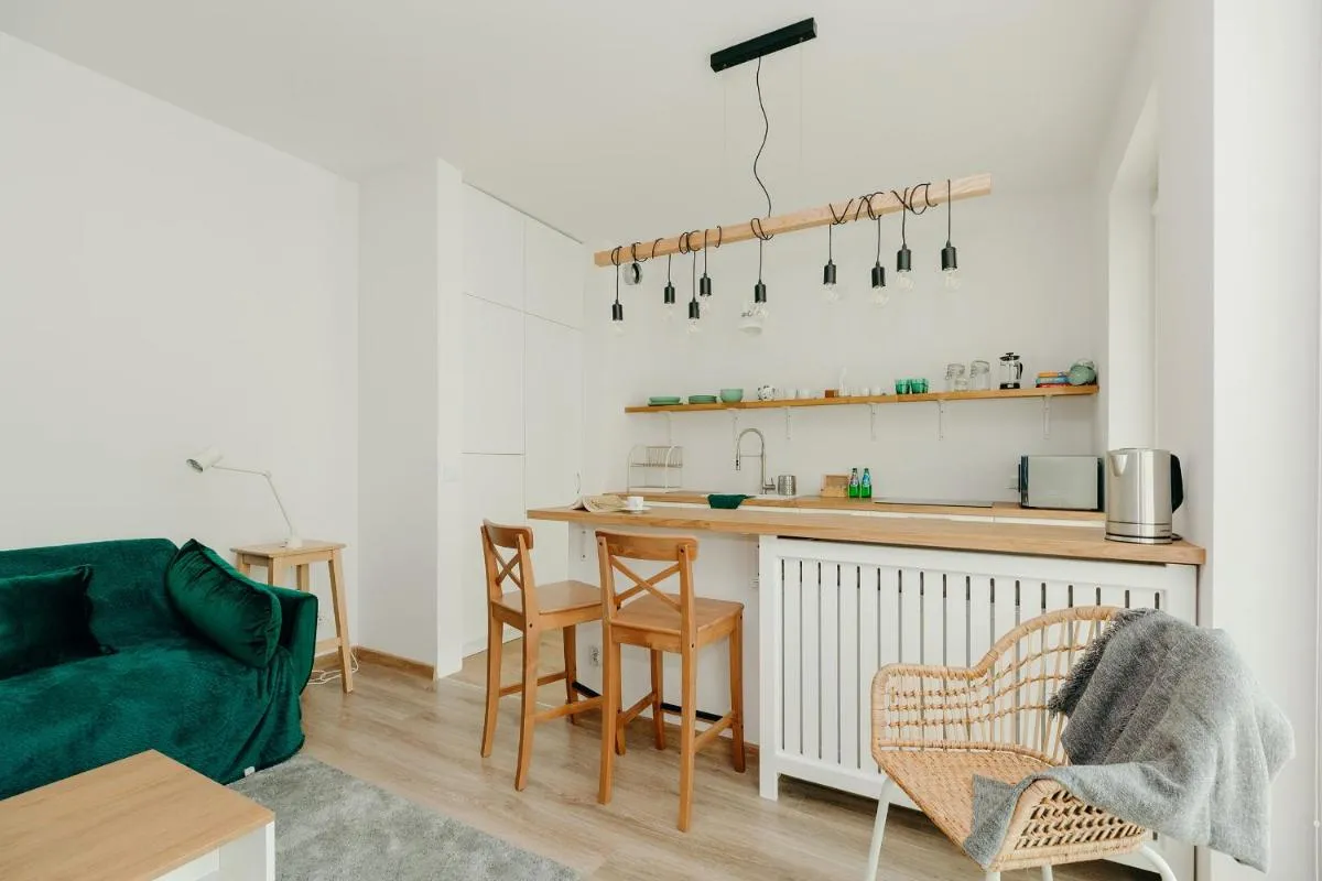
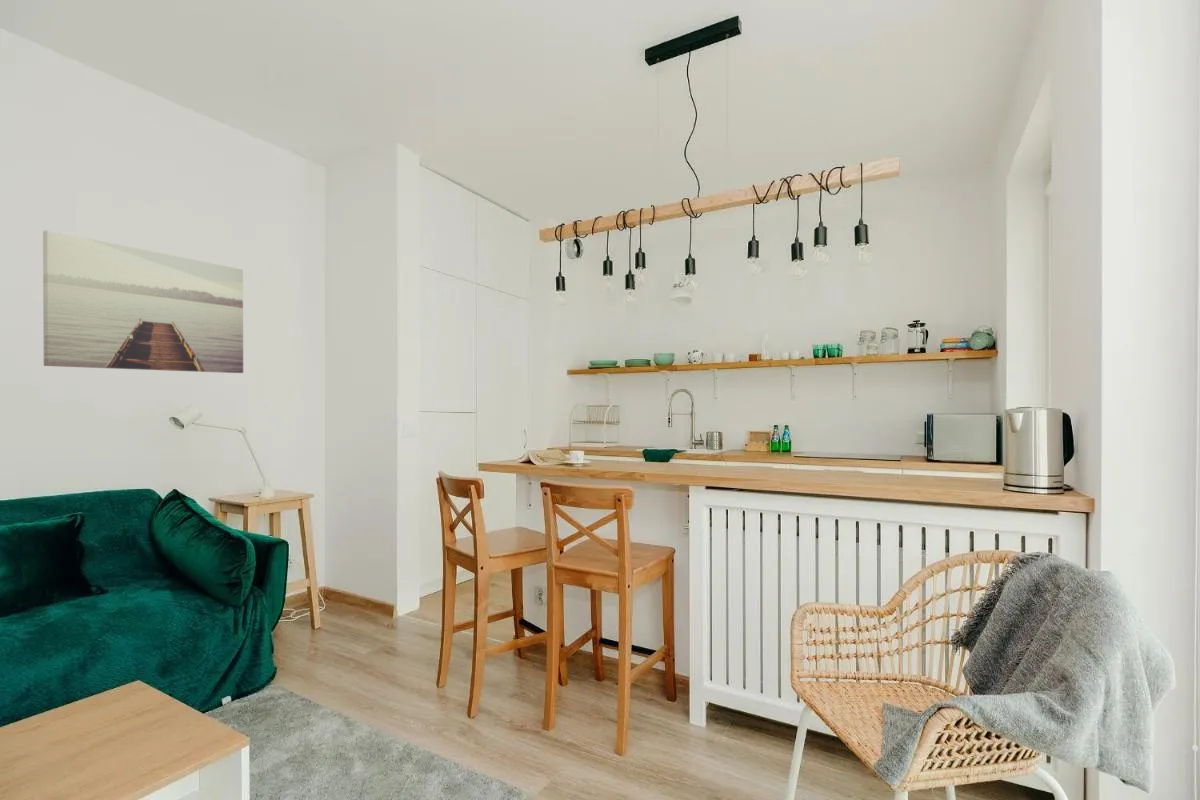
+ wall art (156, 311)
